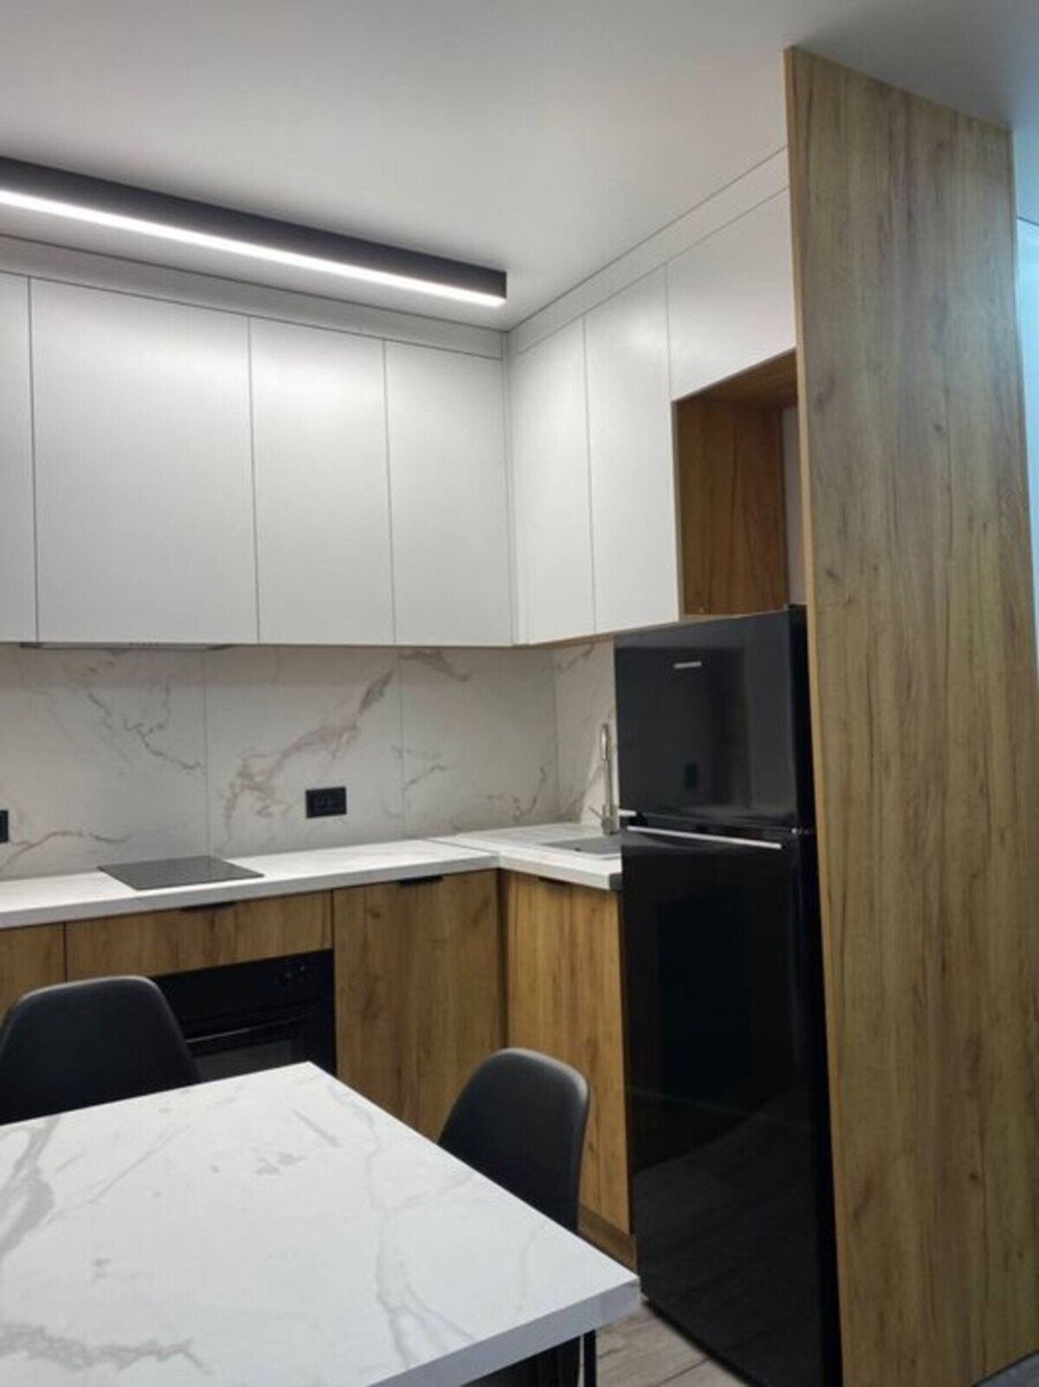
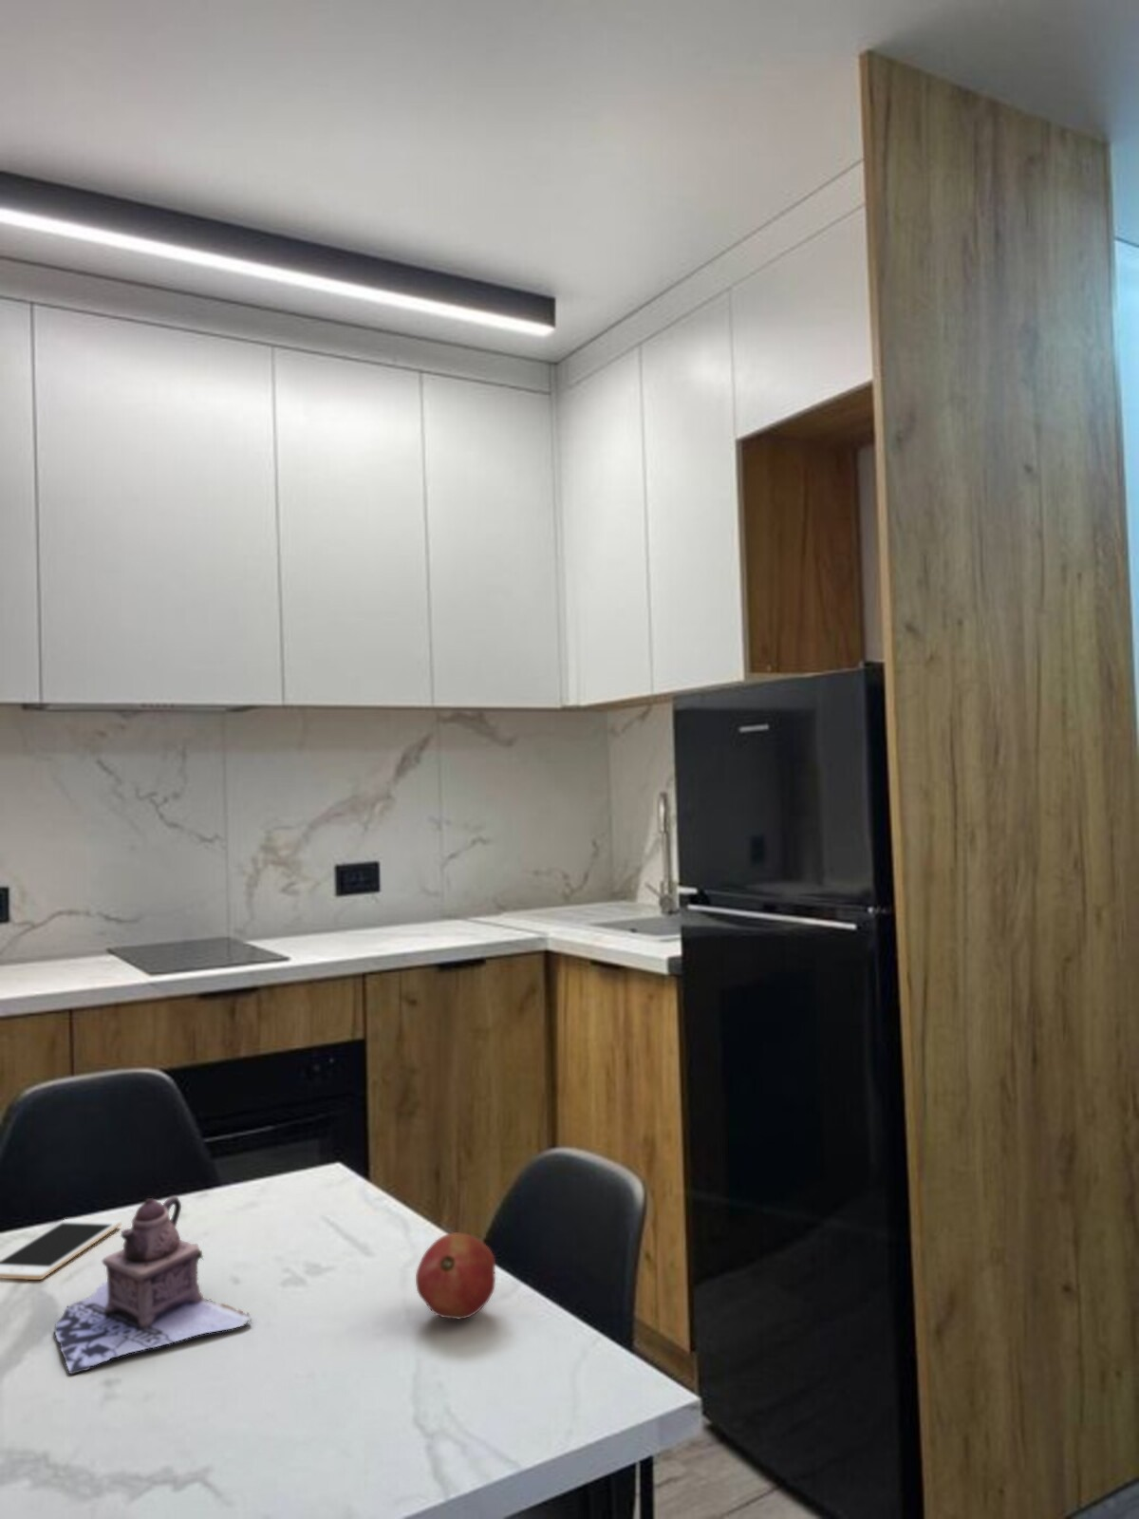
+ cell phone (54, 1246)
+ fruit (457, 1273)
+ teapot (144, 1258)
